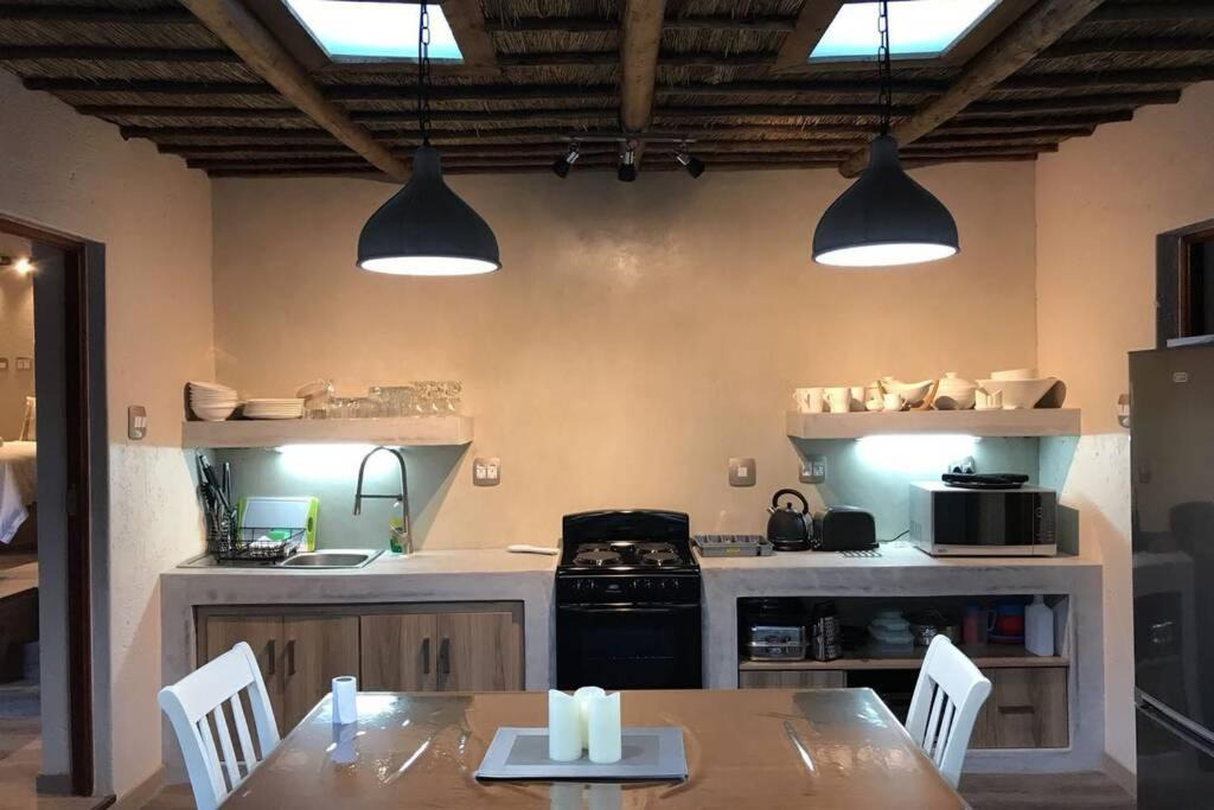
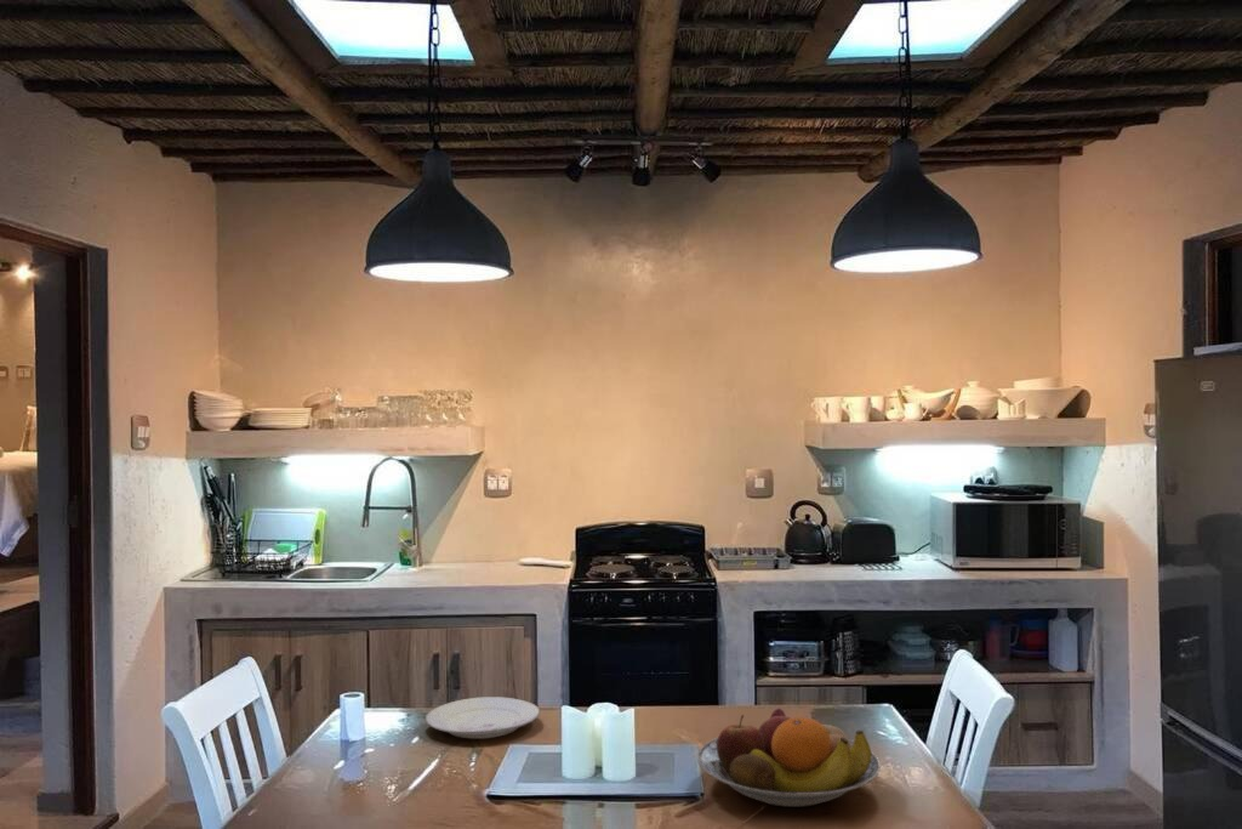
+ plate (483, 720)
+ fruit bowl (787, 750)
